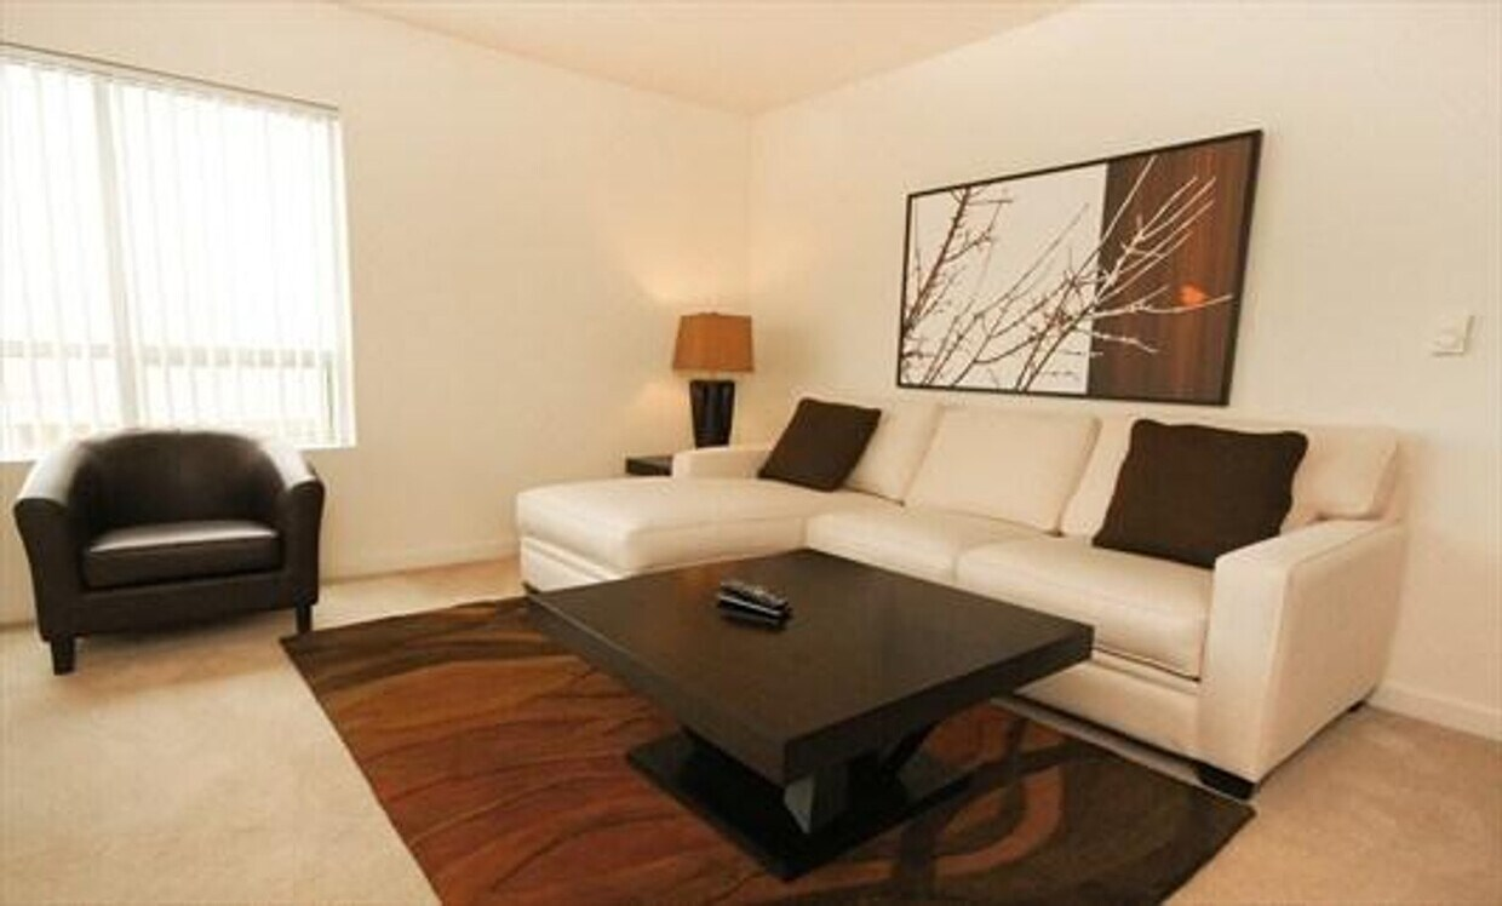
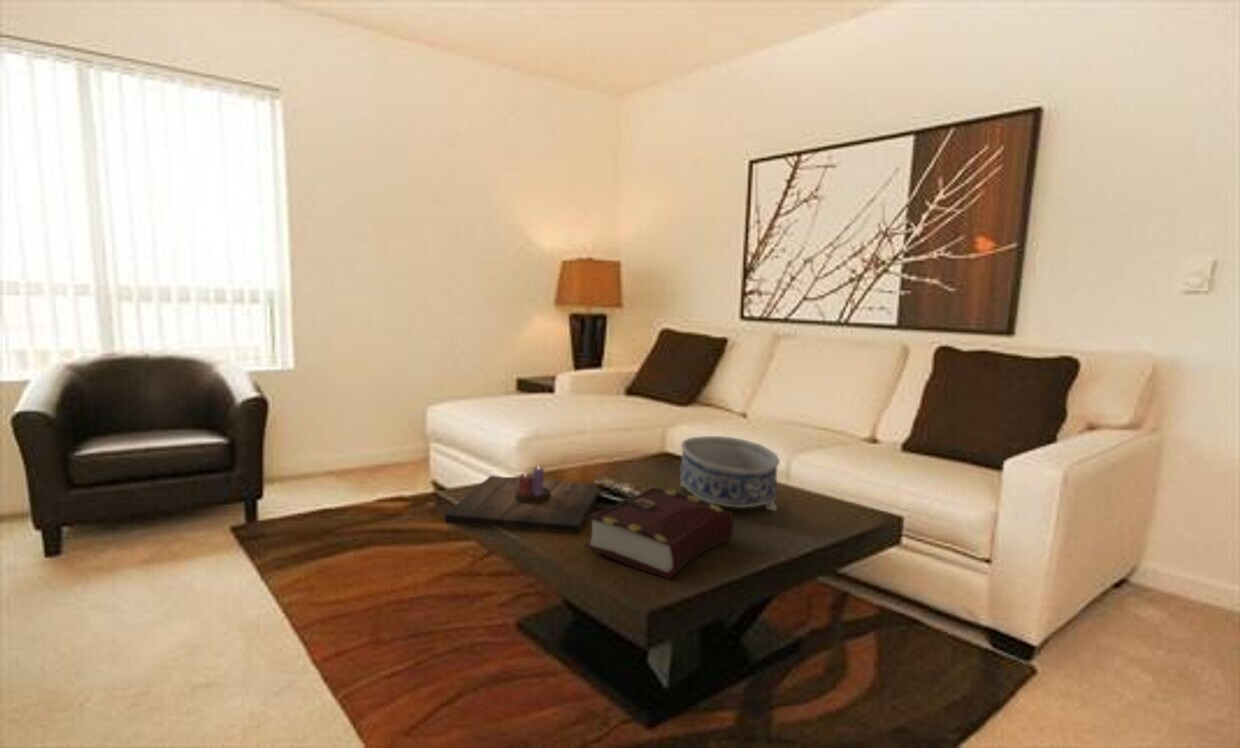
+ book (661, 526)
+ candle (529, 485)
+ decorative bowl (726, 473)
